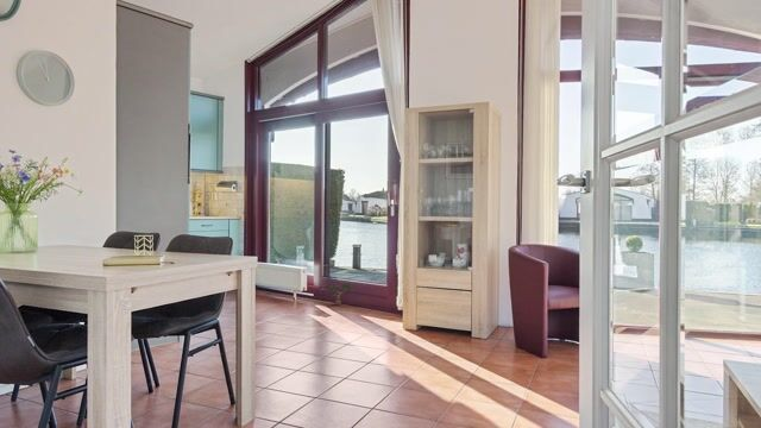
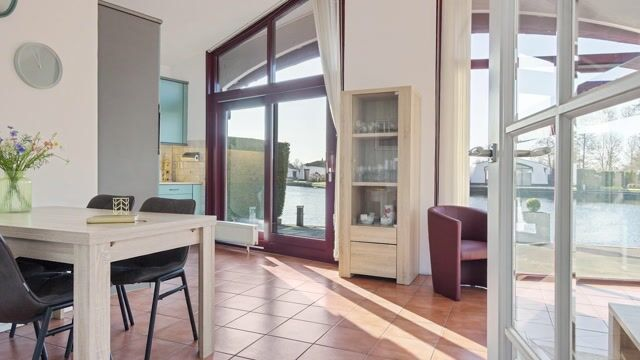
- potted plant (341, 292)
